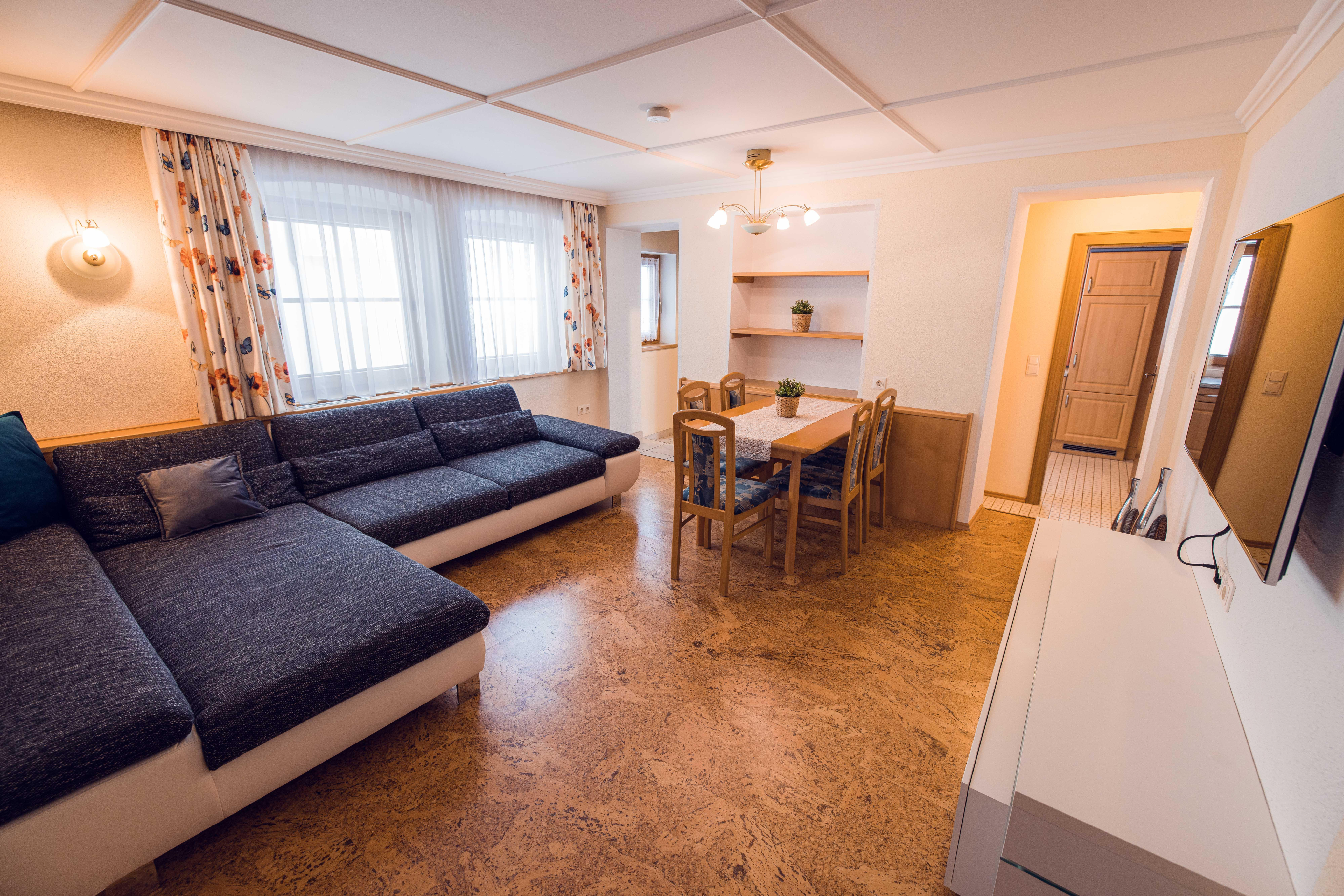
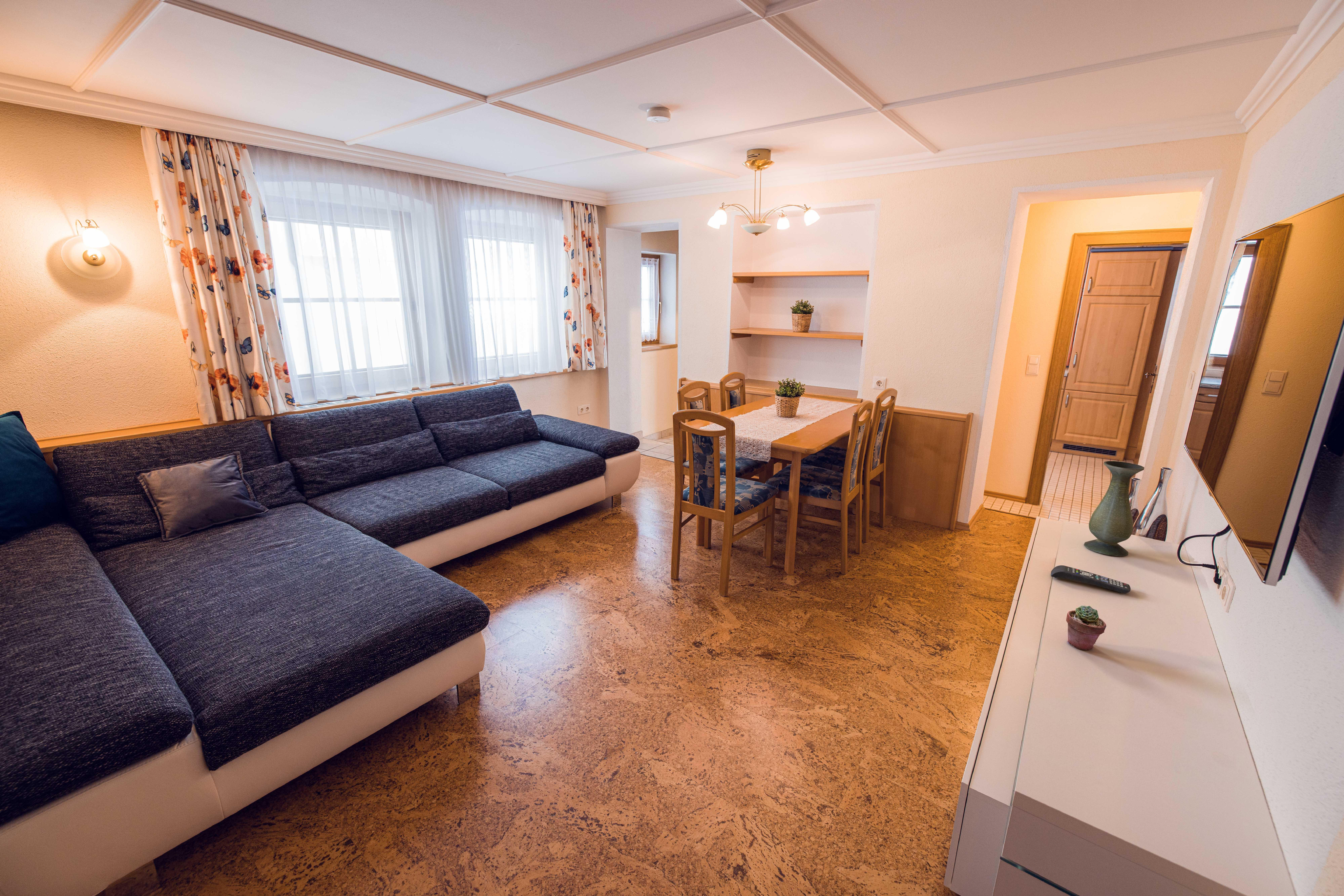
+ vase (1114, 508)
+ remote control (1089, 579)
+ potted succulent (1084, 626)
